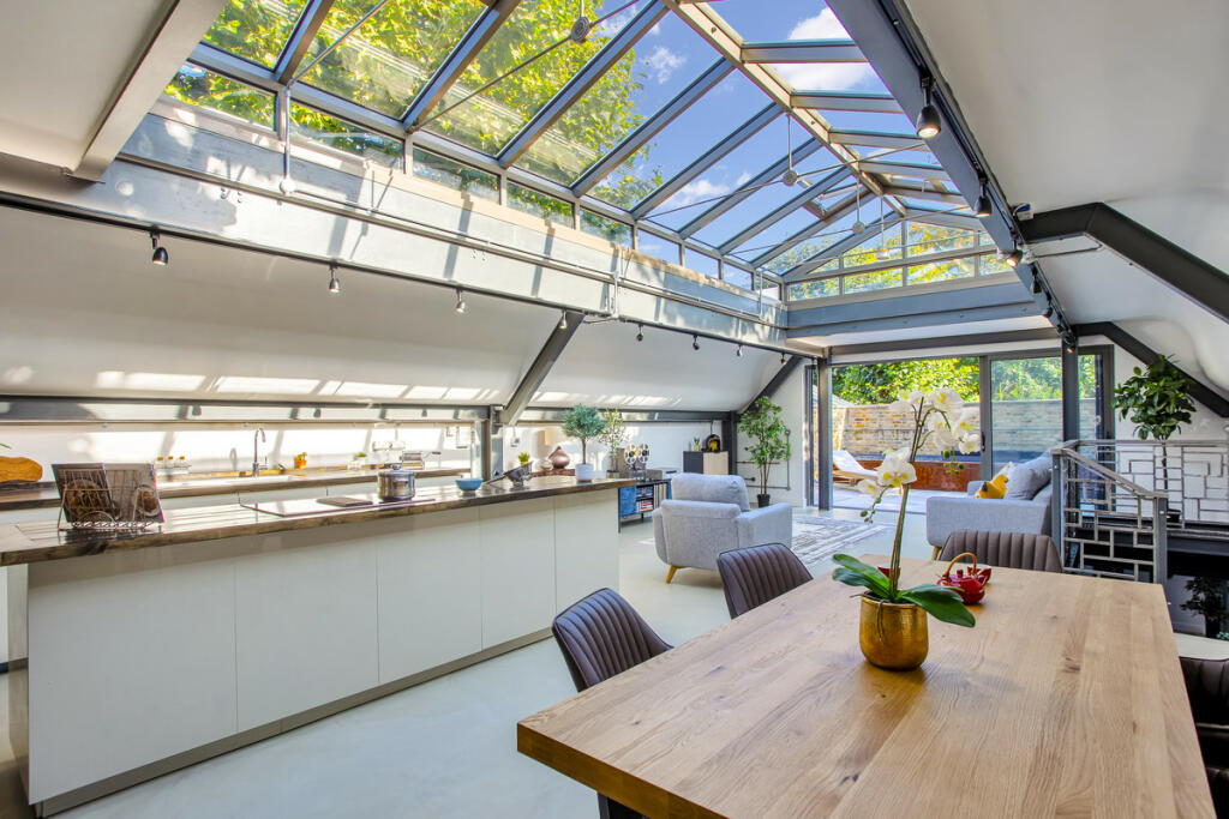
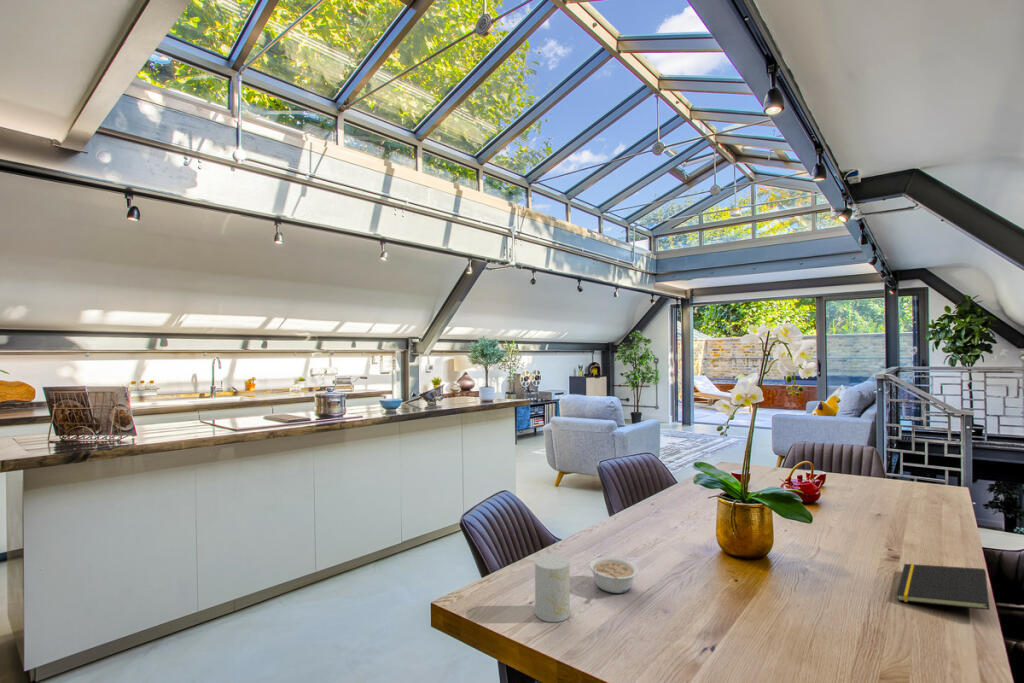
+ legume (614, 574)
+ cup (552, 587)
+ notepad (942, 584)
